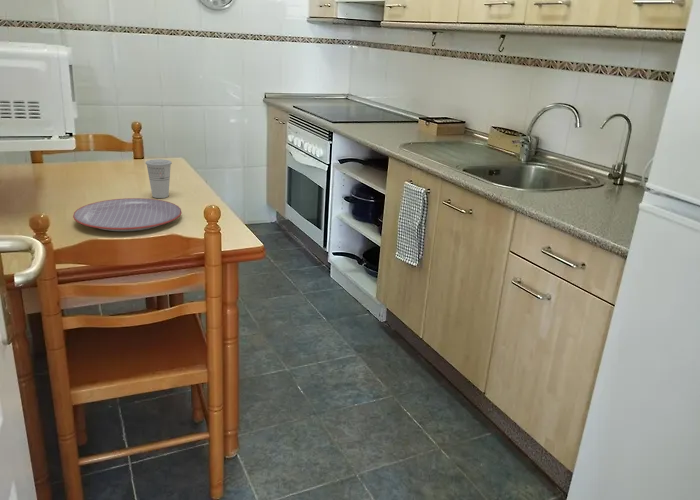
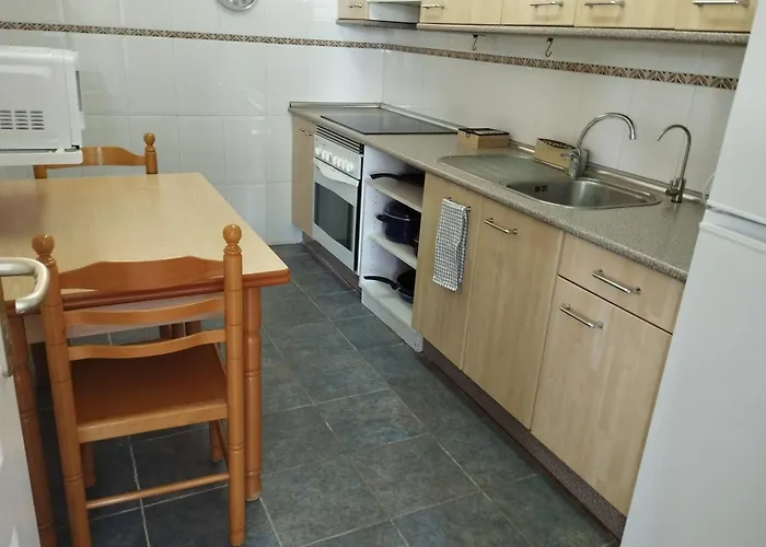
- plate (129, 215)
- cup (159, 178)
